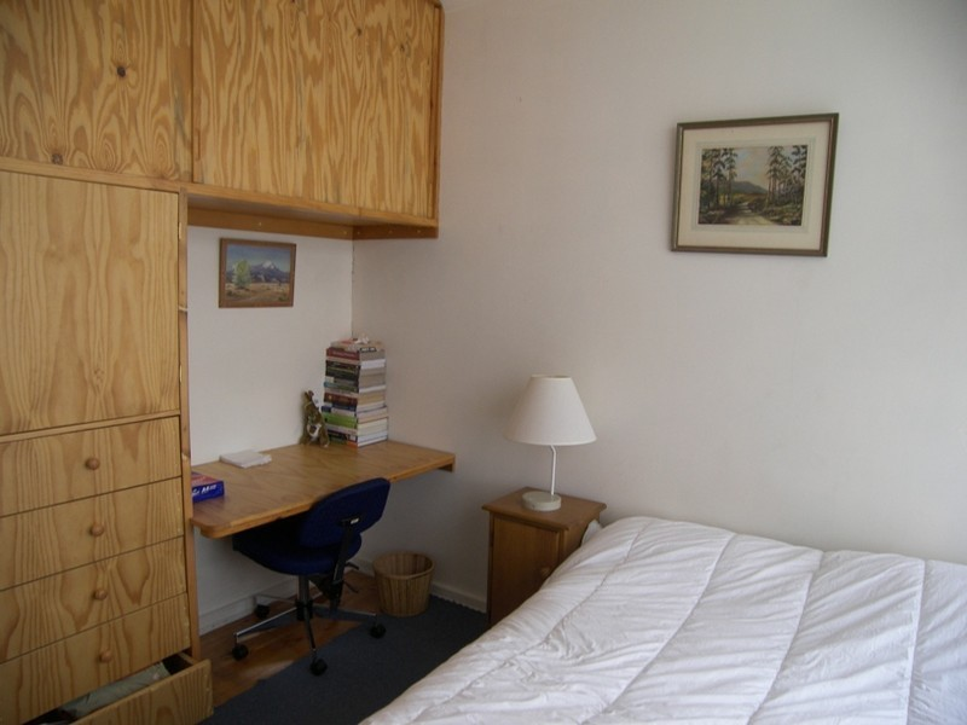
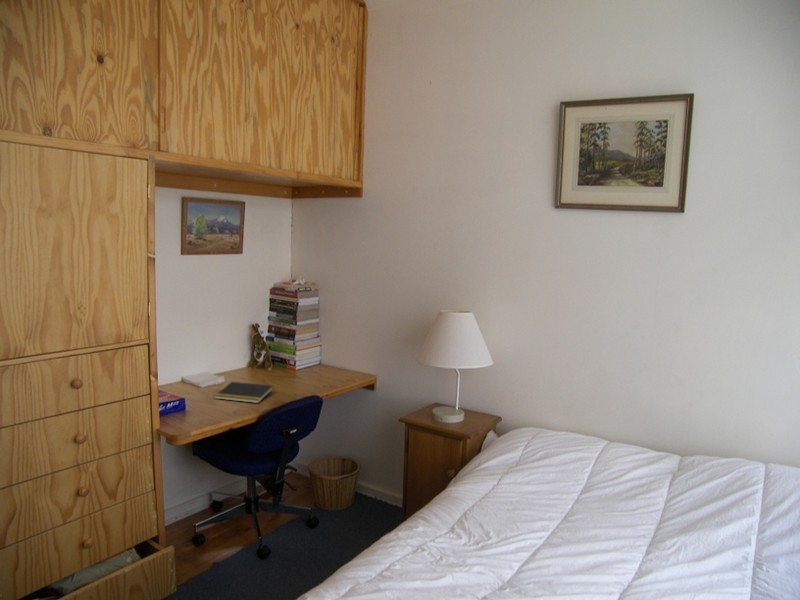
+ notepad (244, 391)
